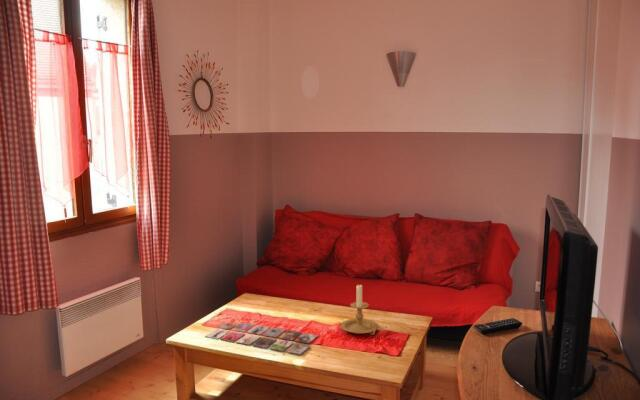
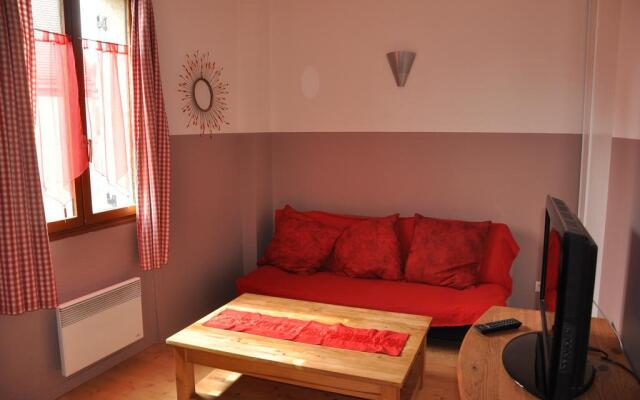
- candle holder (359, 307)
- magazine (260, 336)
